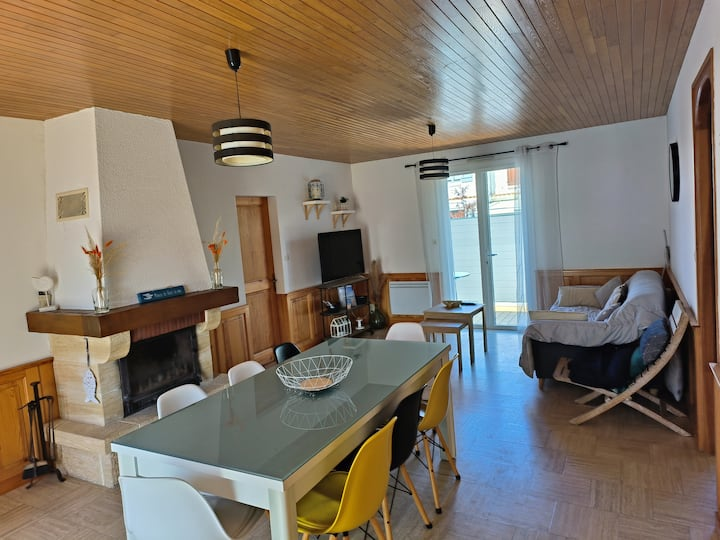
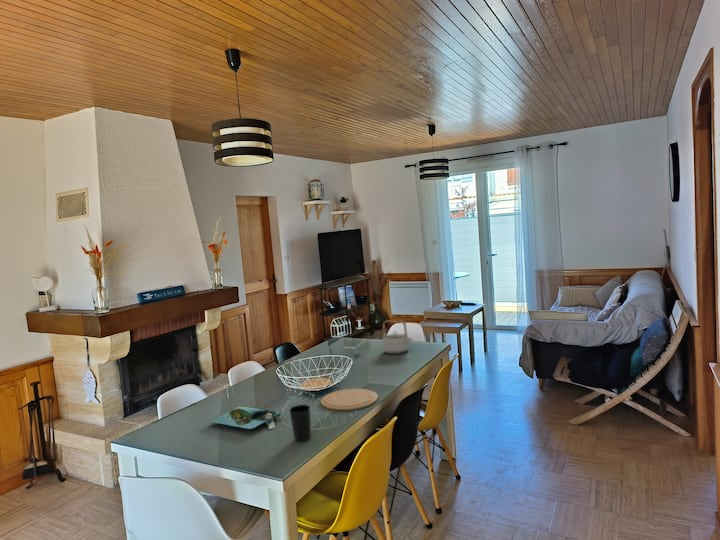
+ platter (249, 417)
+ cup (301, 423)
+ plate (349, 398)
+ teapot (397, 336)
